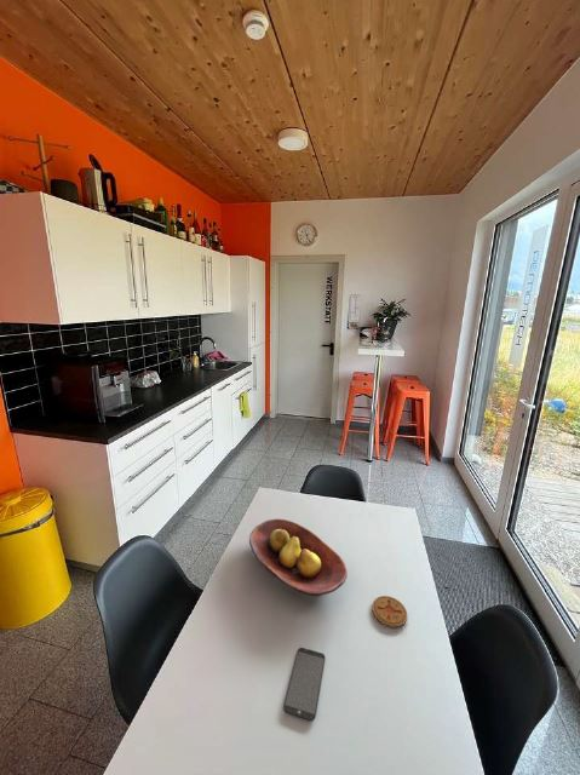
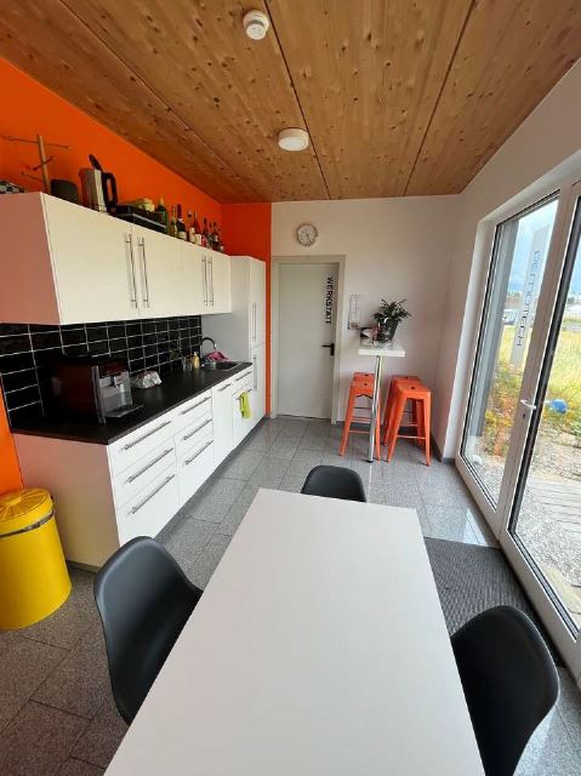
- smartphone (305, 679)
- coaster (389, 610)
- fruit bowl (294, 552)
